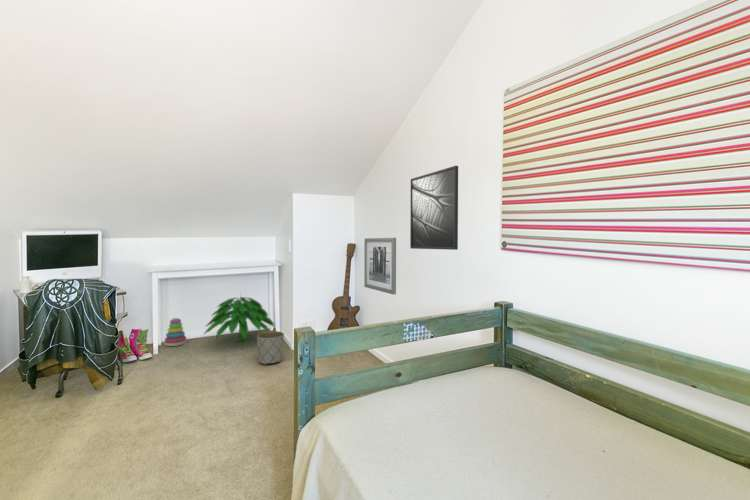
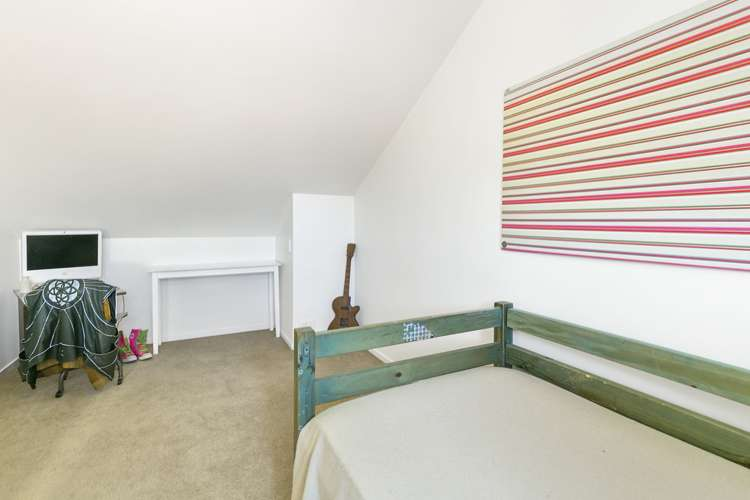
- indoor plant (240, 316)
- planter (270, 347)
- wall art (378, 264)
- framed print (432, 211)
- stacking toy (175, 330)
